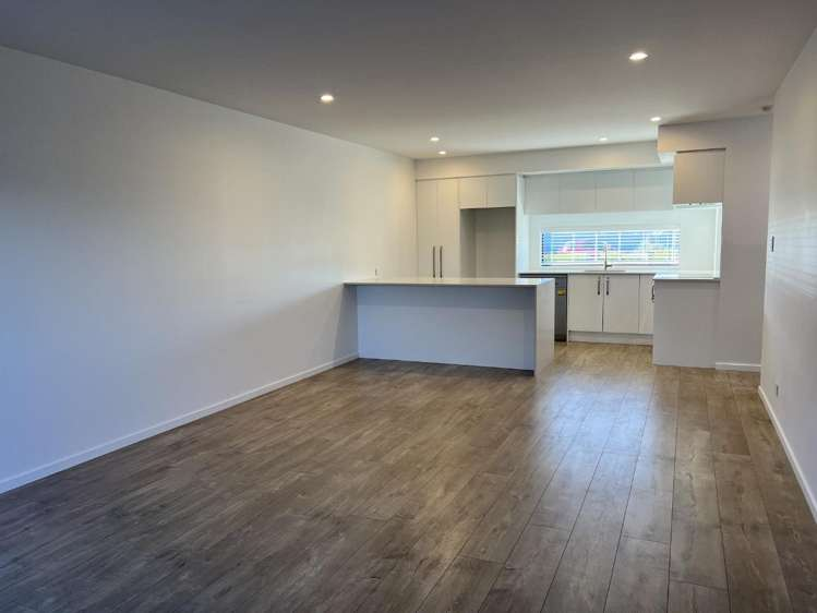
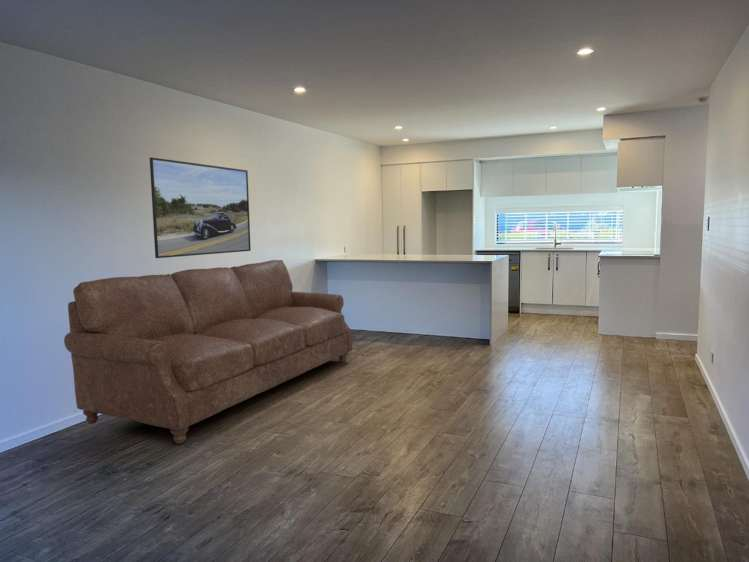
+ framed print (206, 209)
+ sofa (236, 328)
